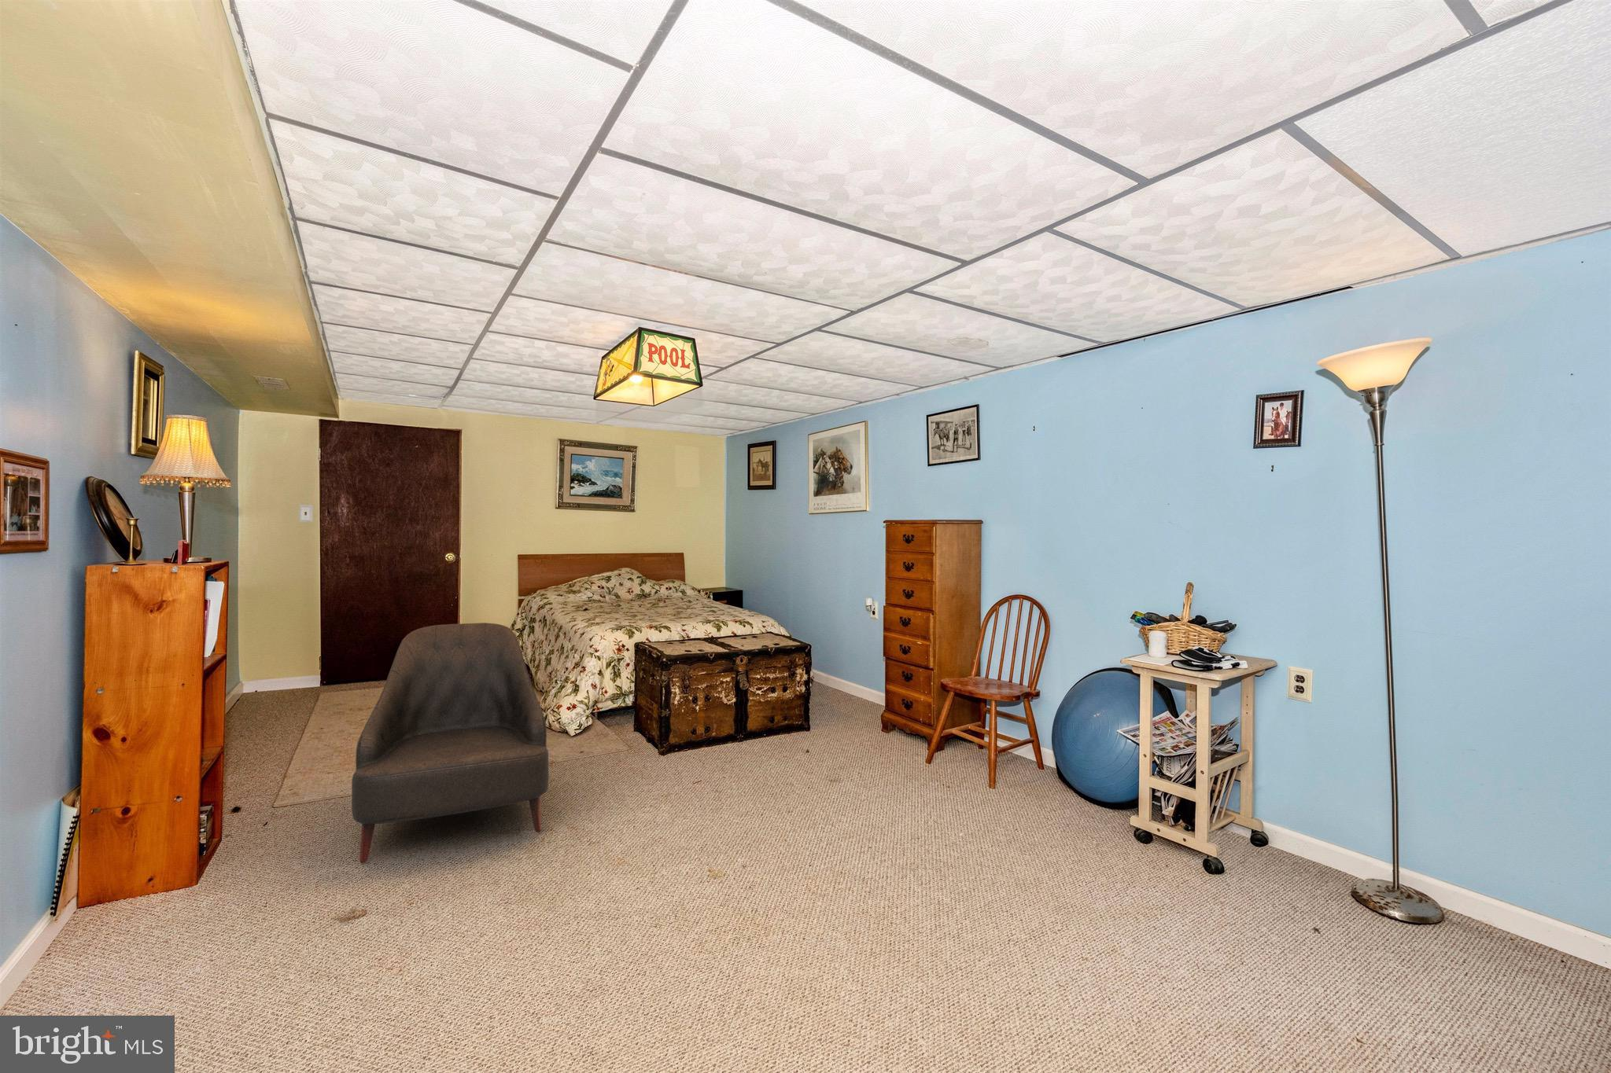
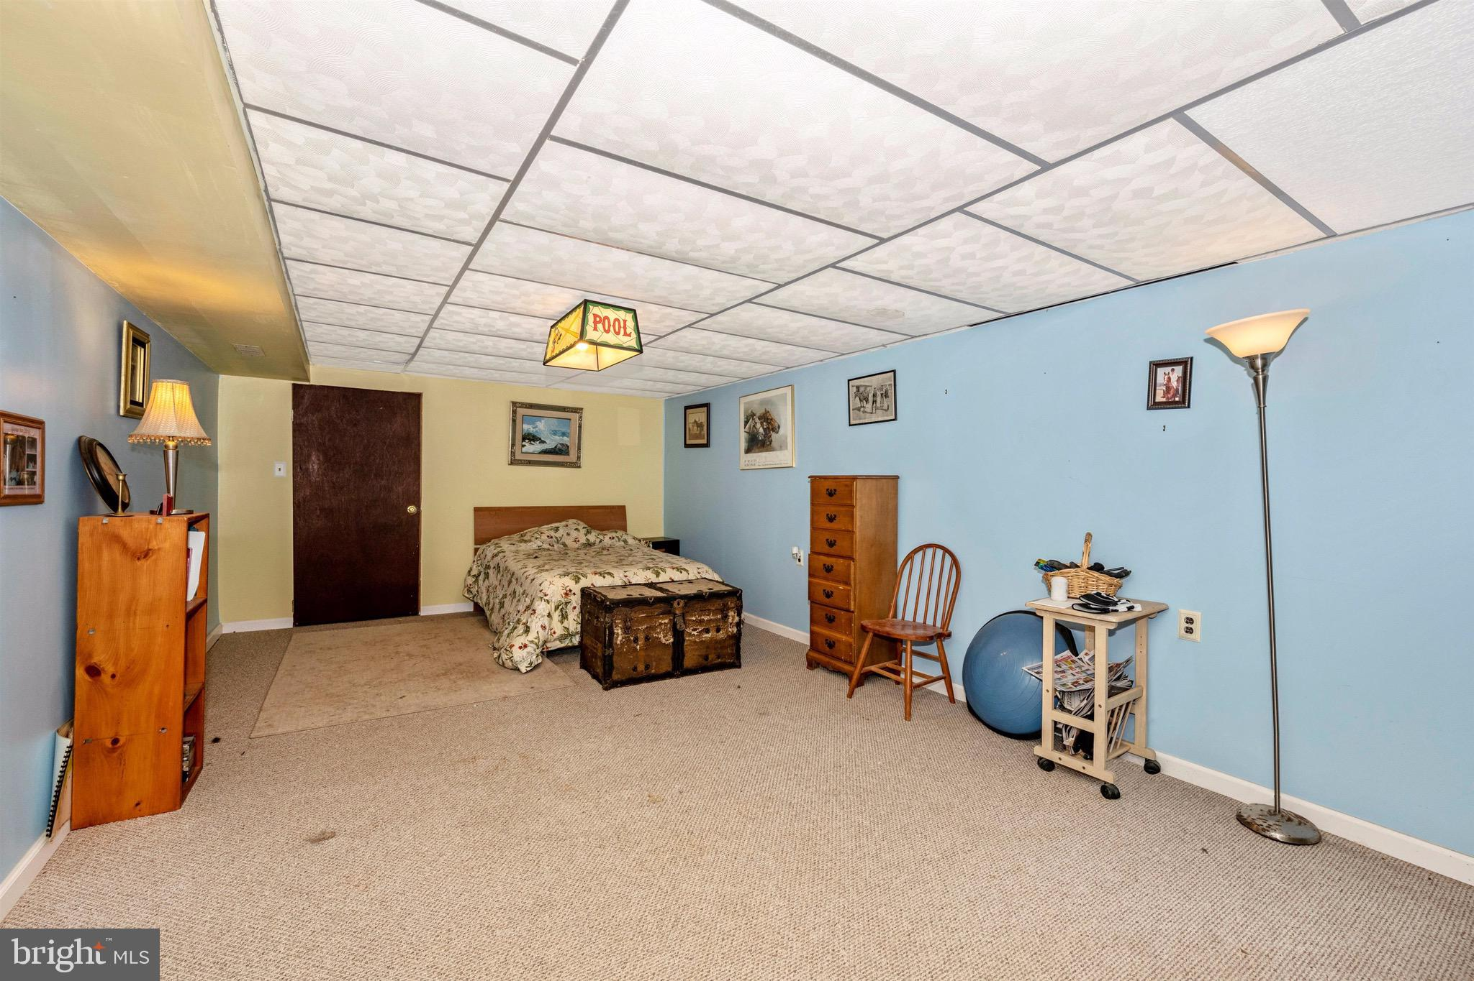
- leather (458, 727)
